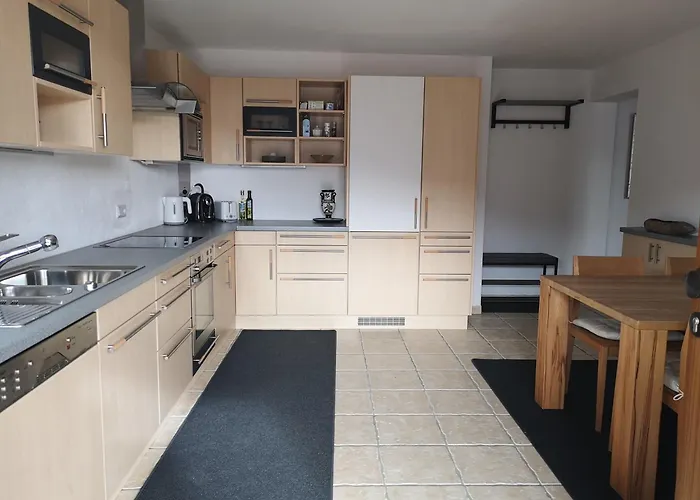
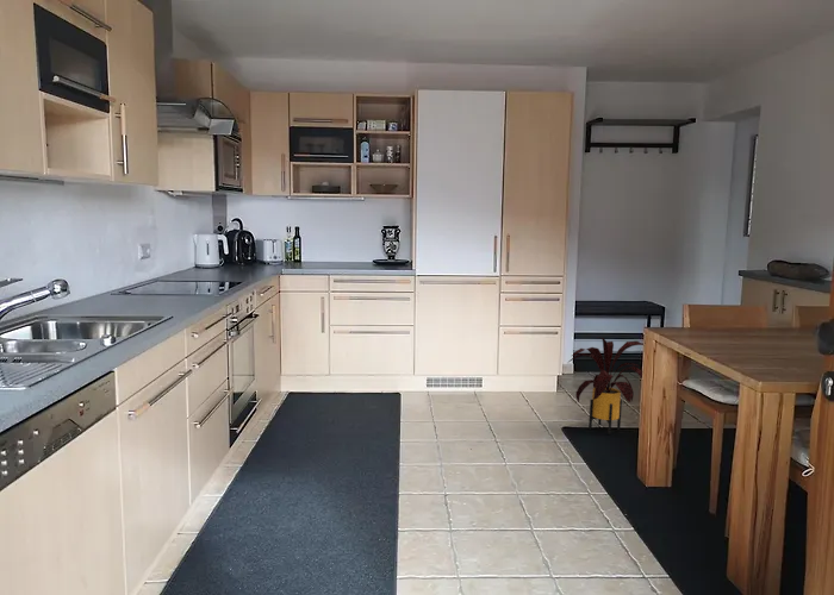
+ house plant (611, 382)
